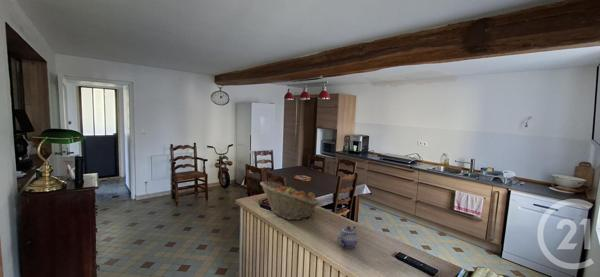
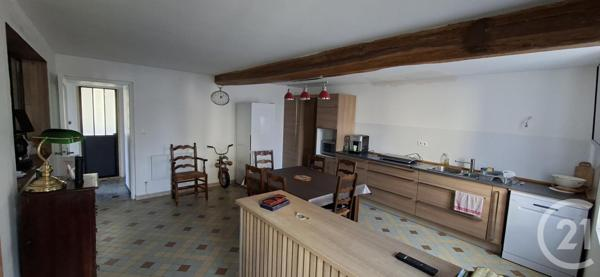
- teapot (348, 235)
- fruit basket (289, 197)
